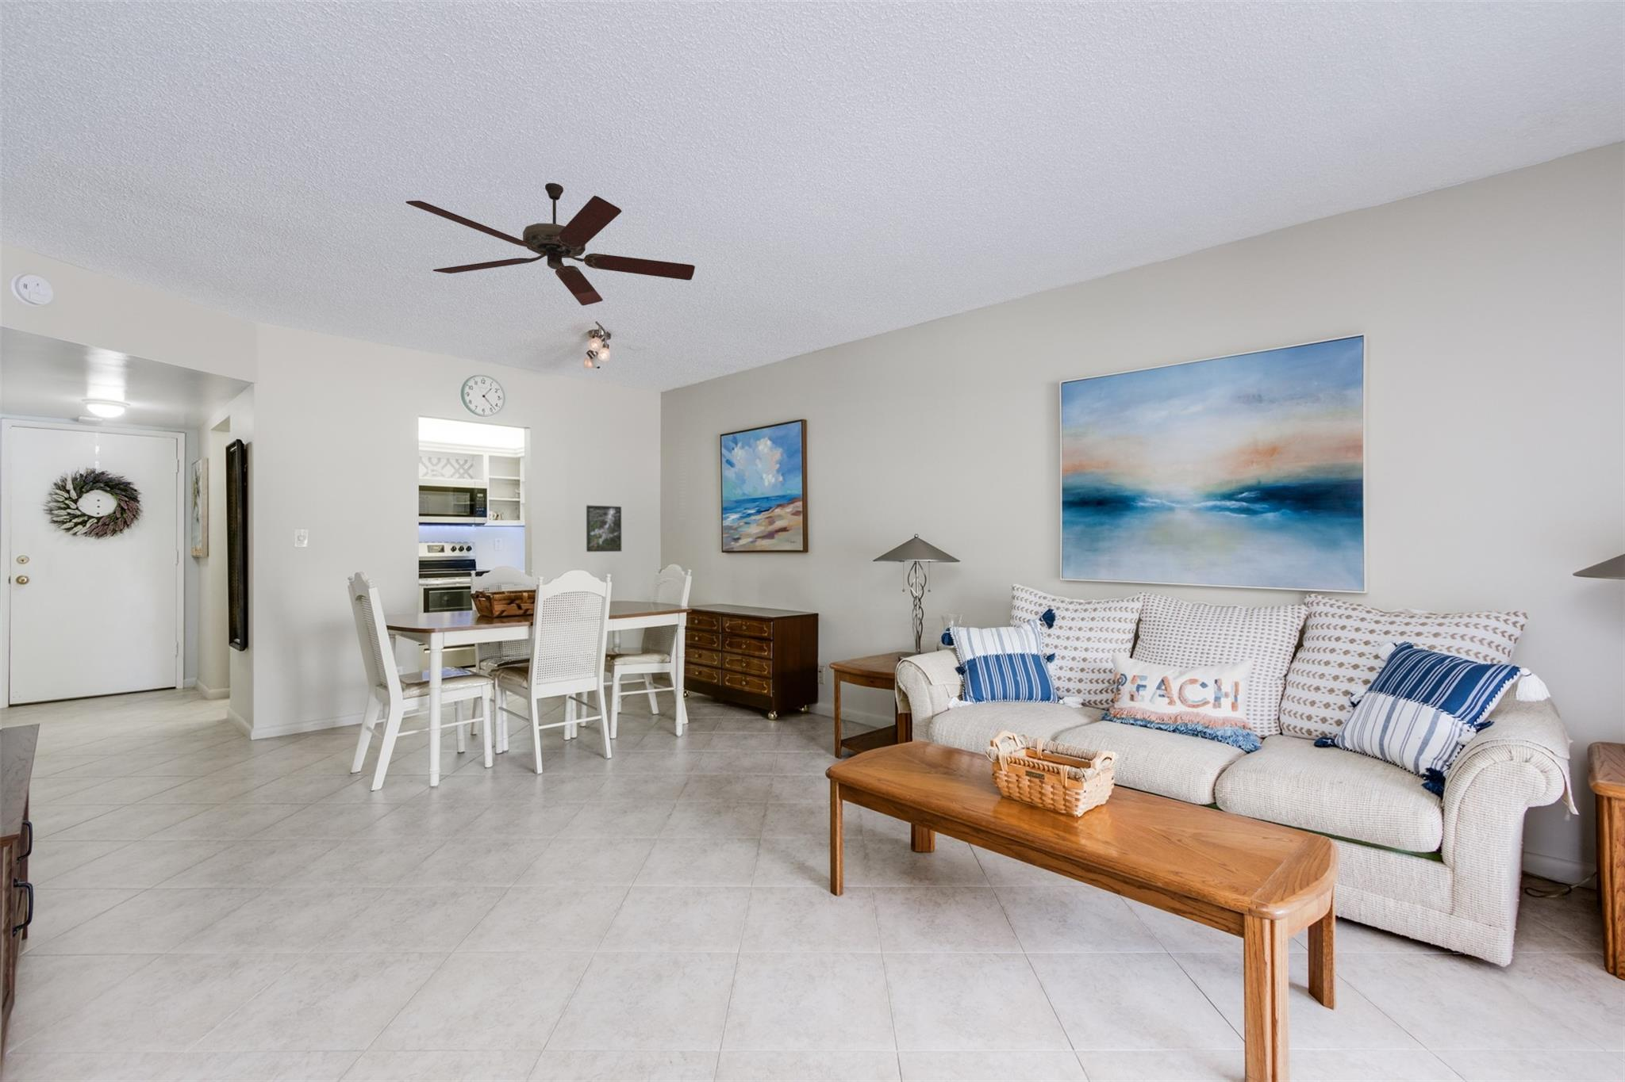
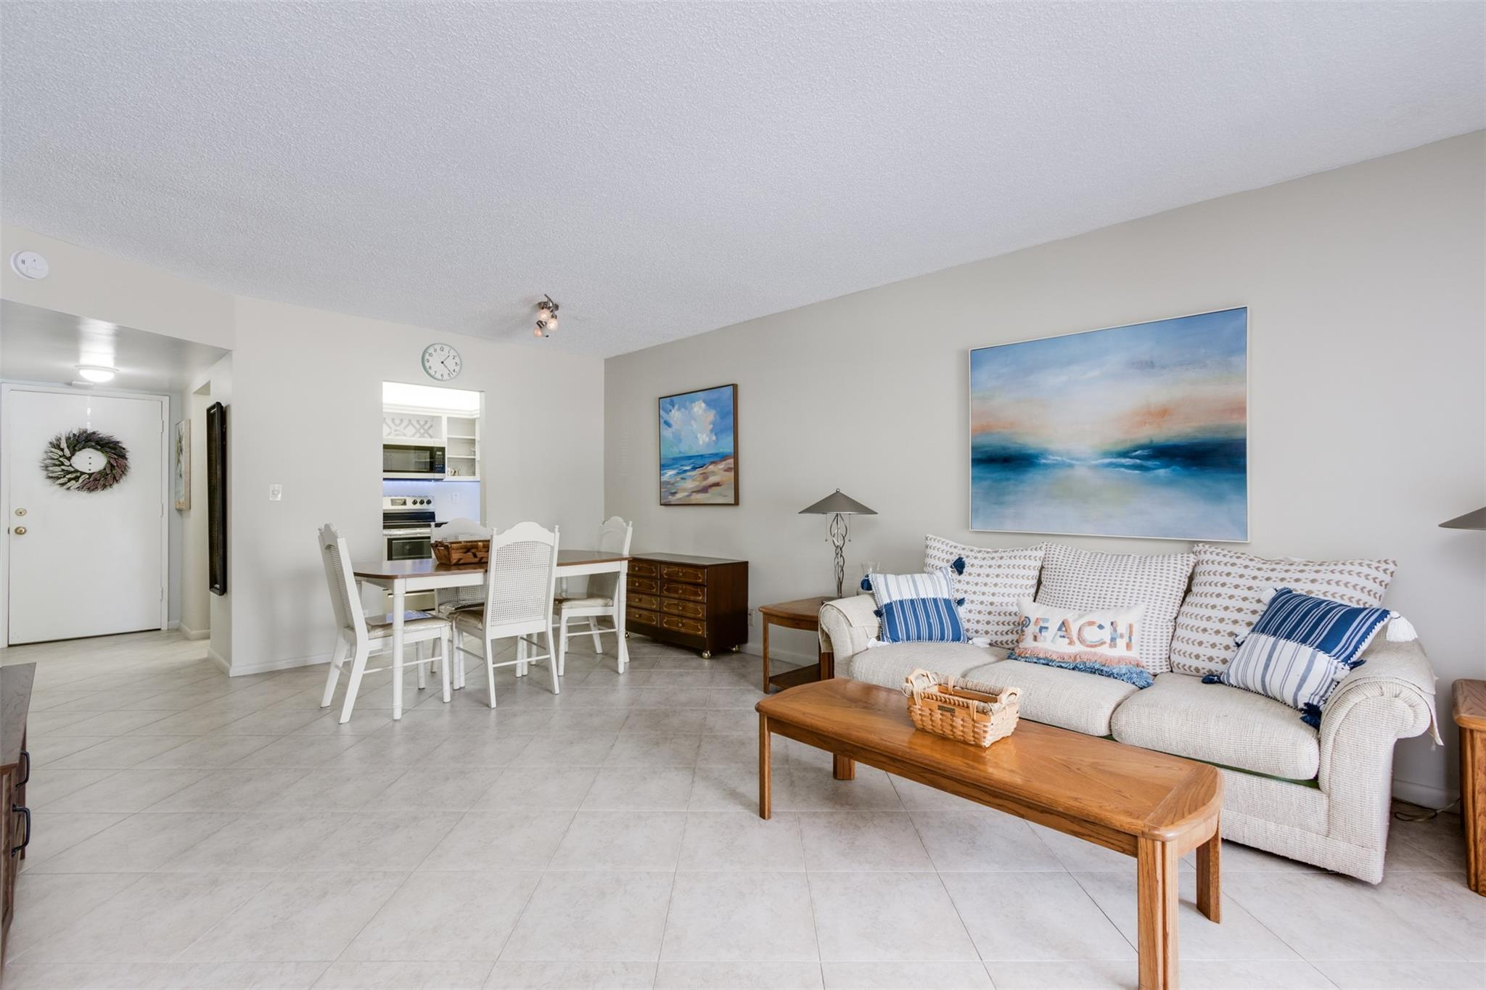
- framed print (604, 529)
- ceiling fan (564, 229)
